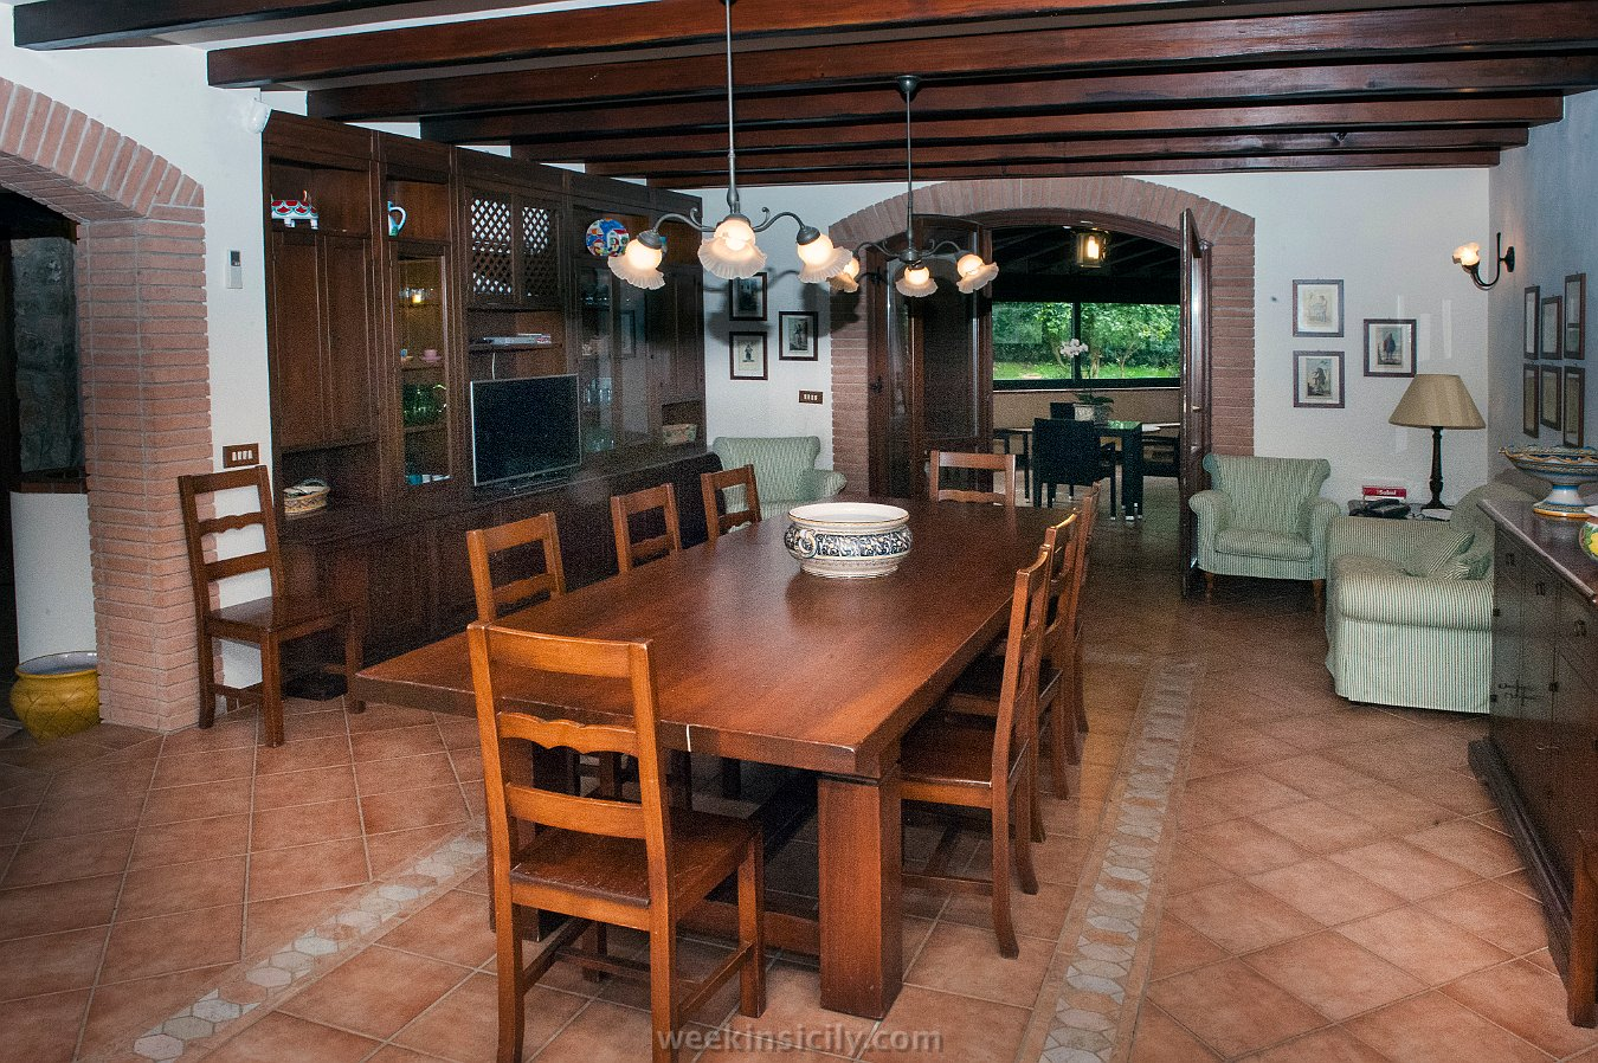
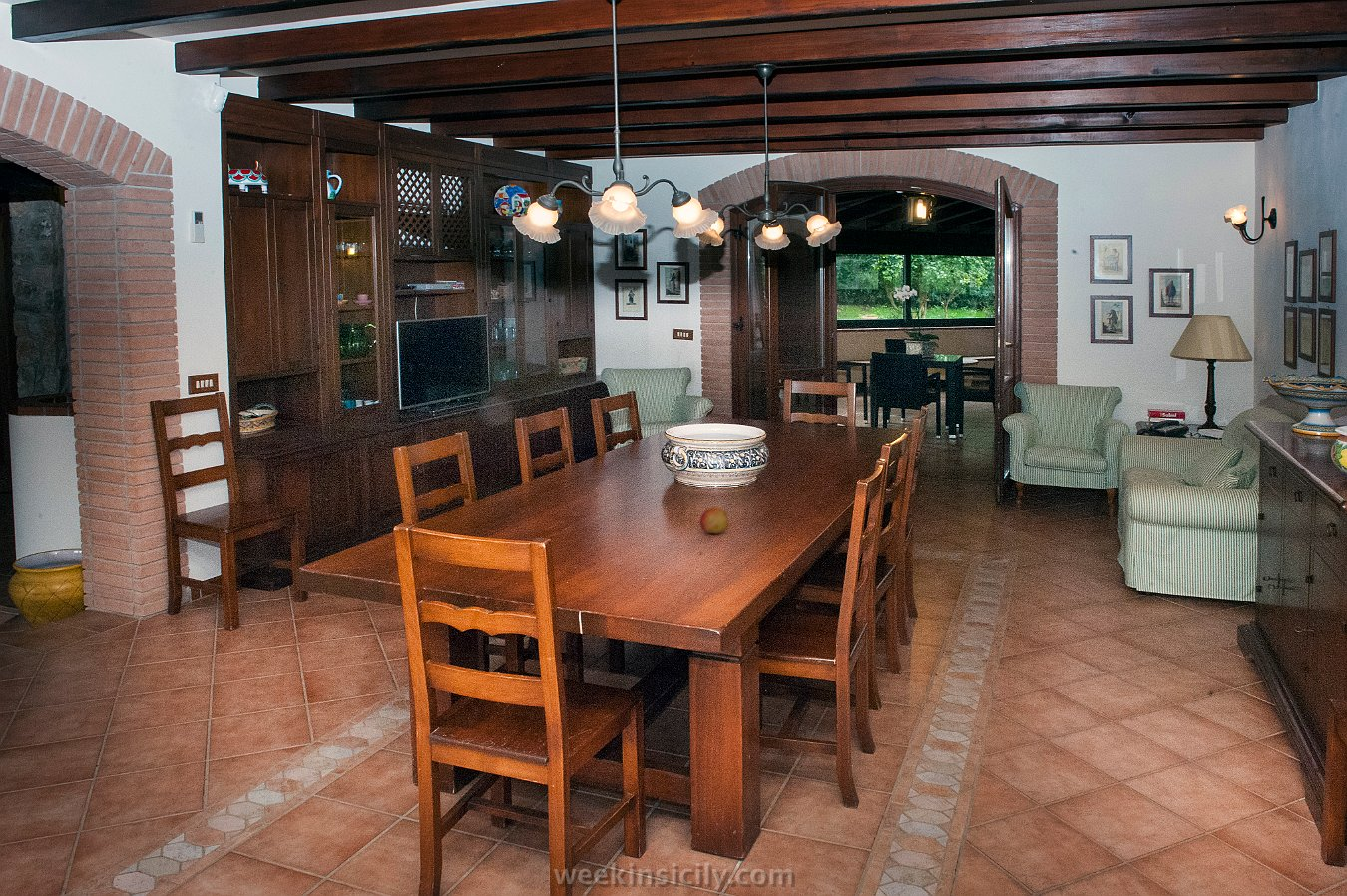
+ fruit (714, 519)
